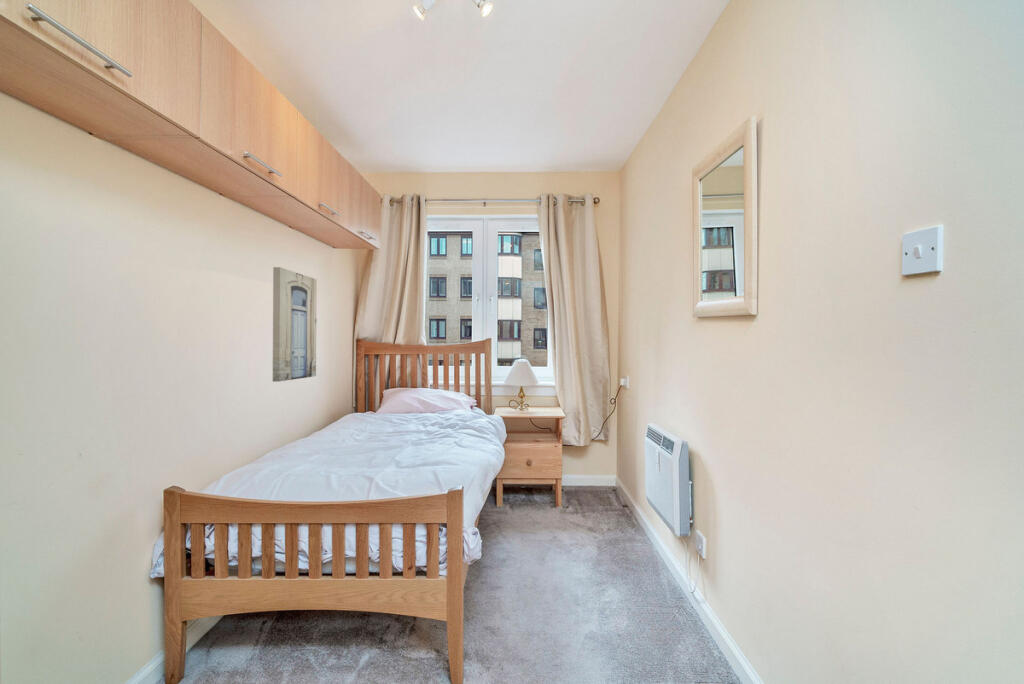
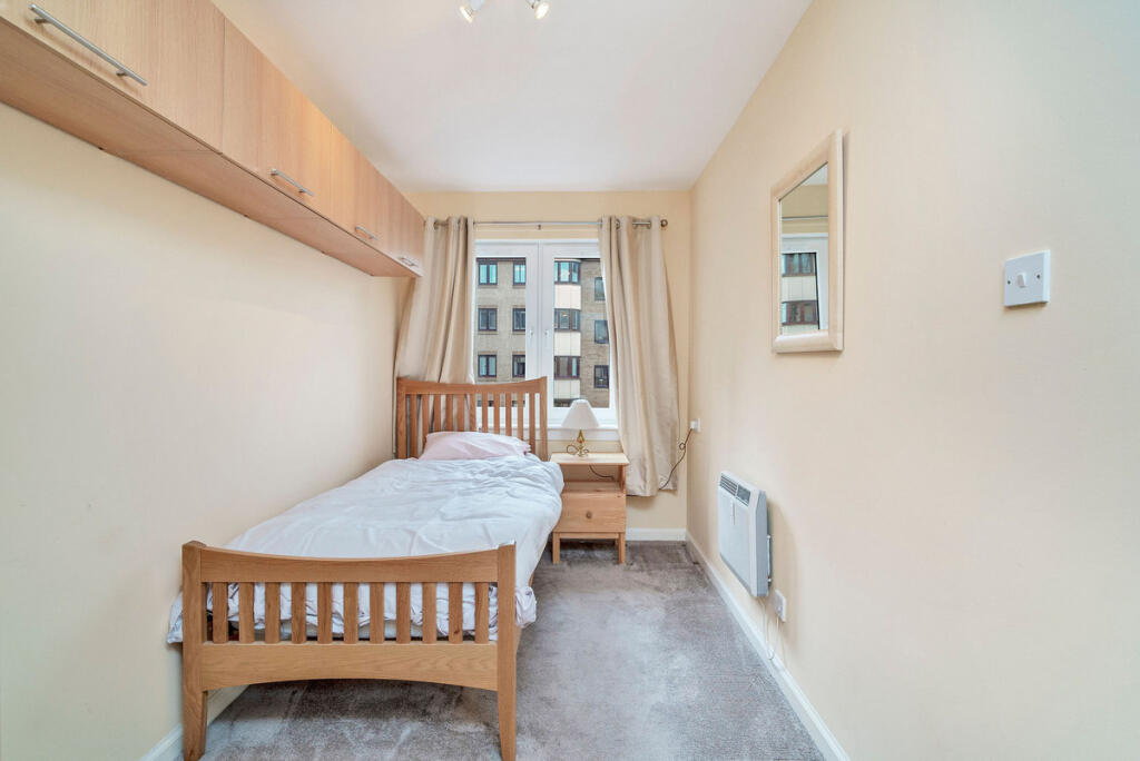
- wall art (296, 326)
